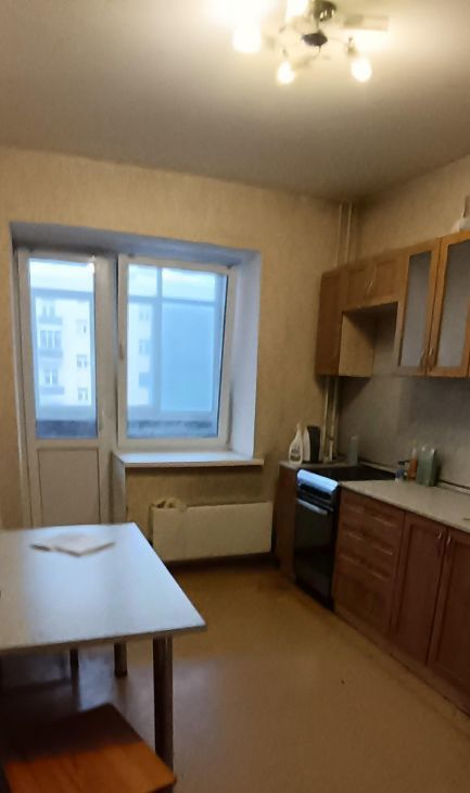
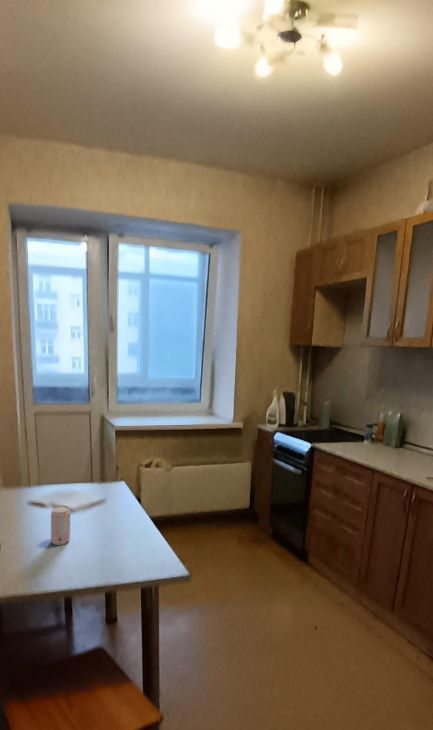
+ beverage can (60, 524)
